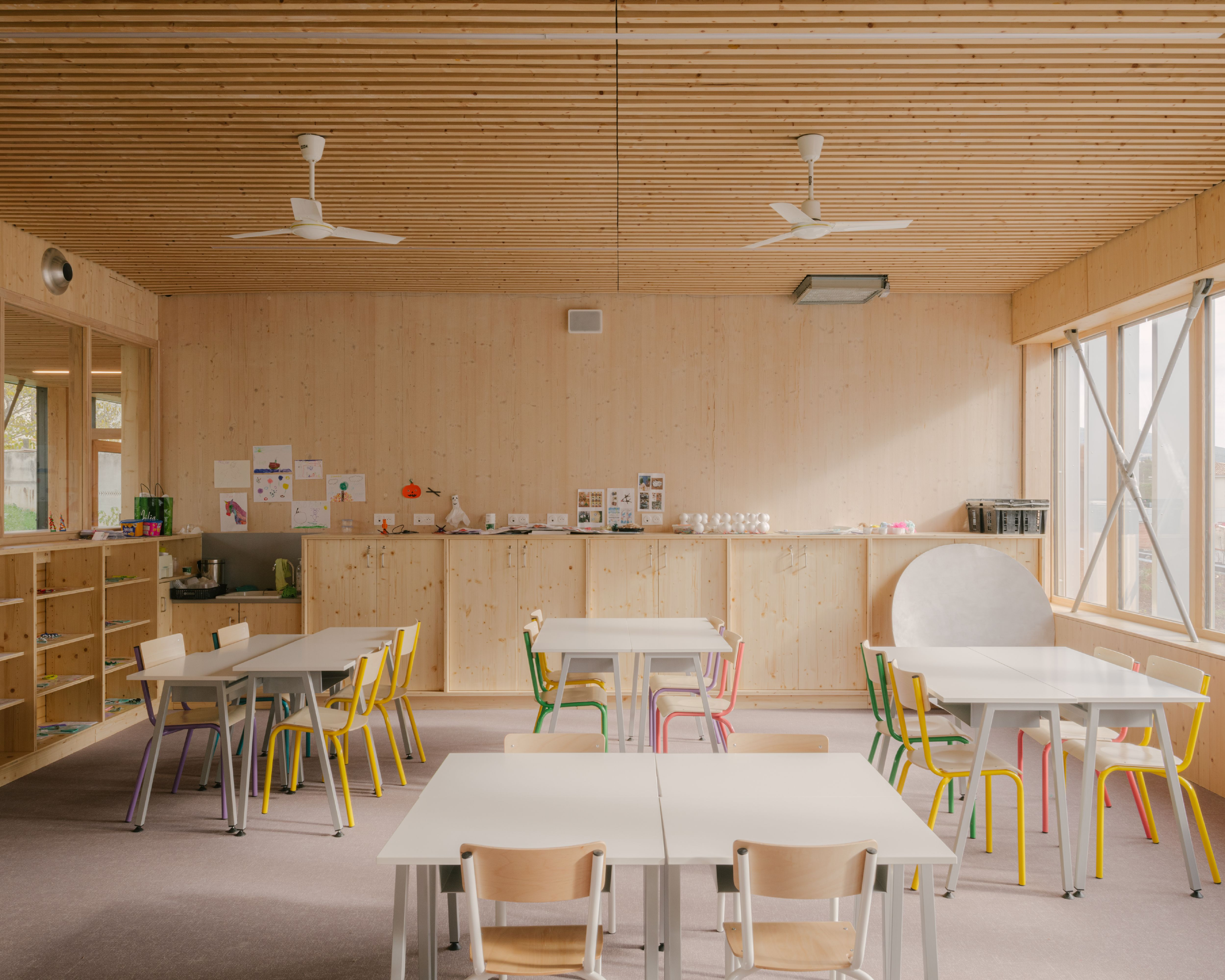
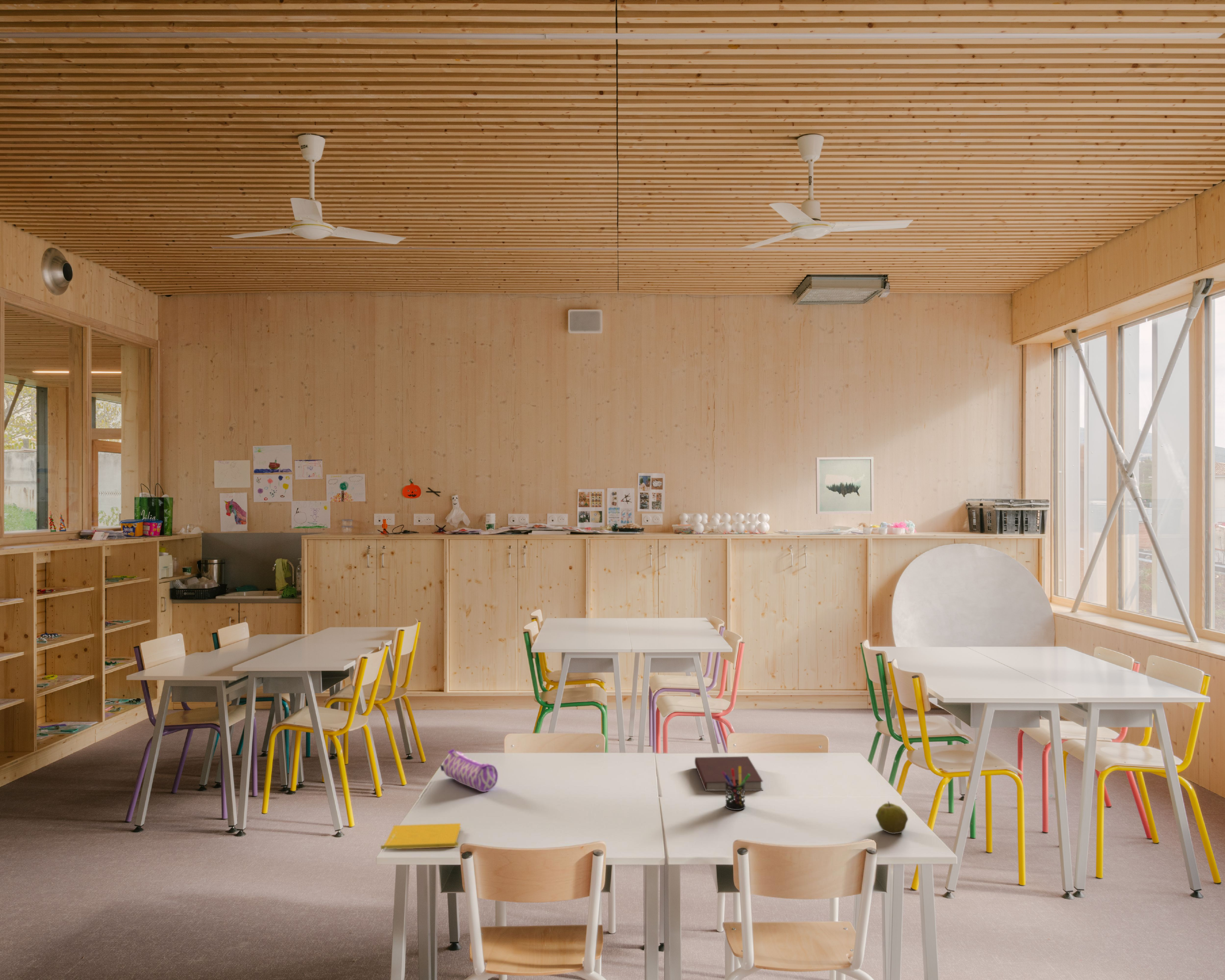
+ pencil case (470, 769)
+ apple (891, 816)
+ pen holder (737, 787)
+ wall art (845, 485)
+ notebook (727, 773)
+ folder (423, 836)
